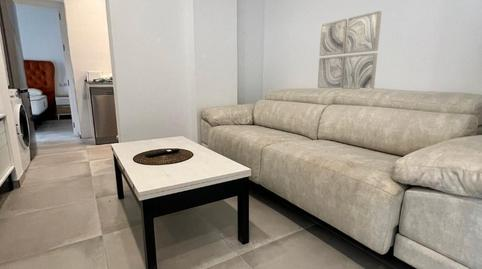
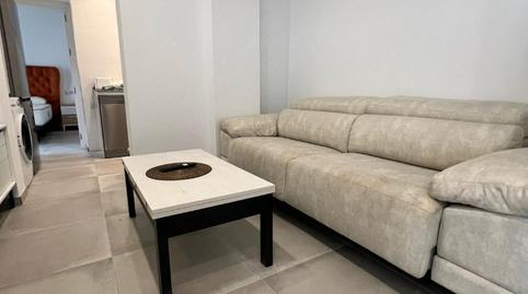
- wall art (345, 55)
